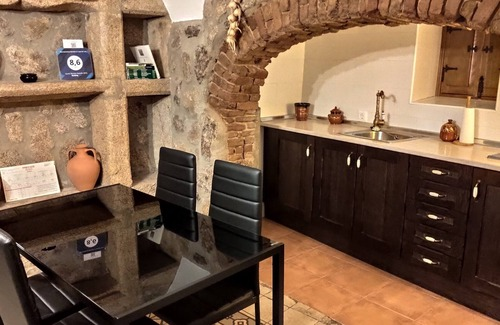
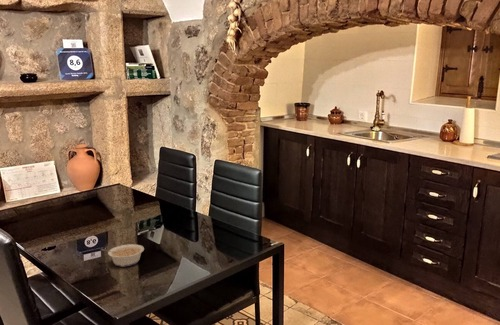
+ legume (125, 255)
